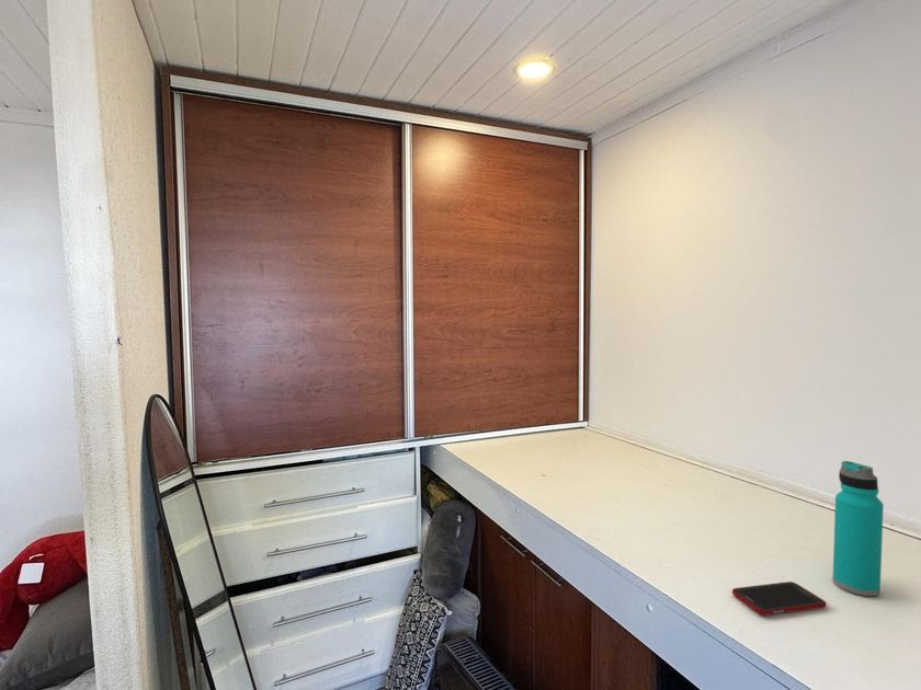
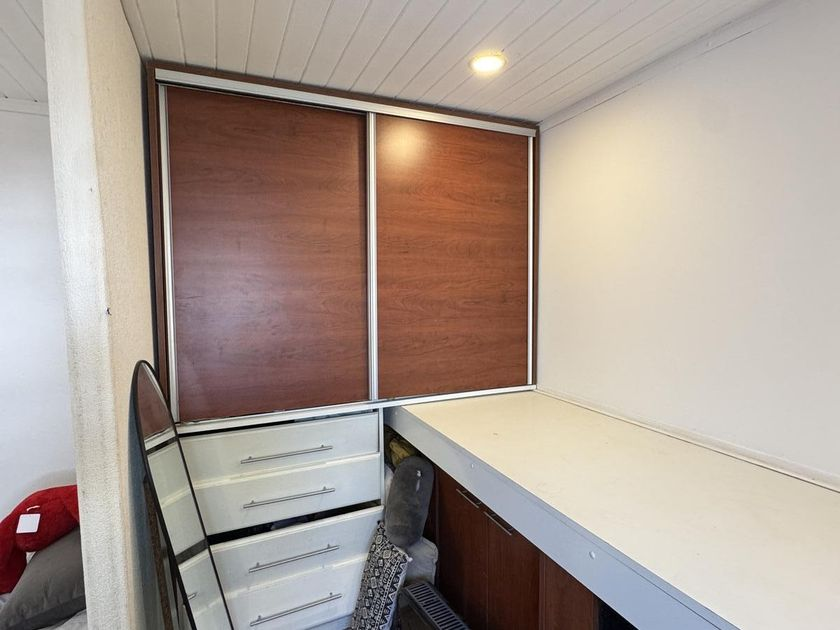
- cell phone (777, 598)
- water bottle (857, 526)
